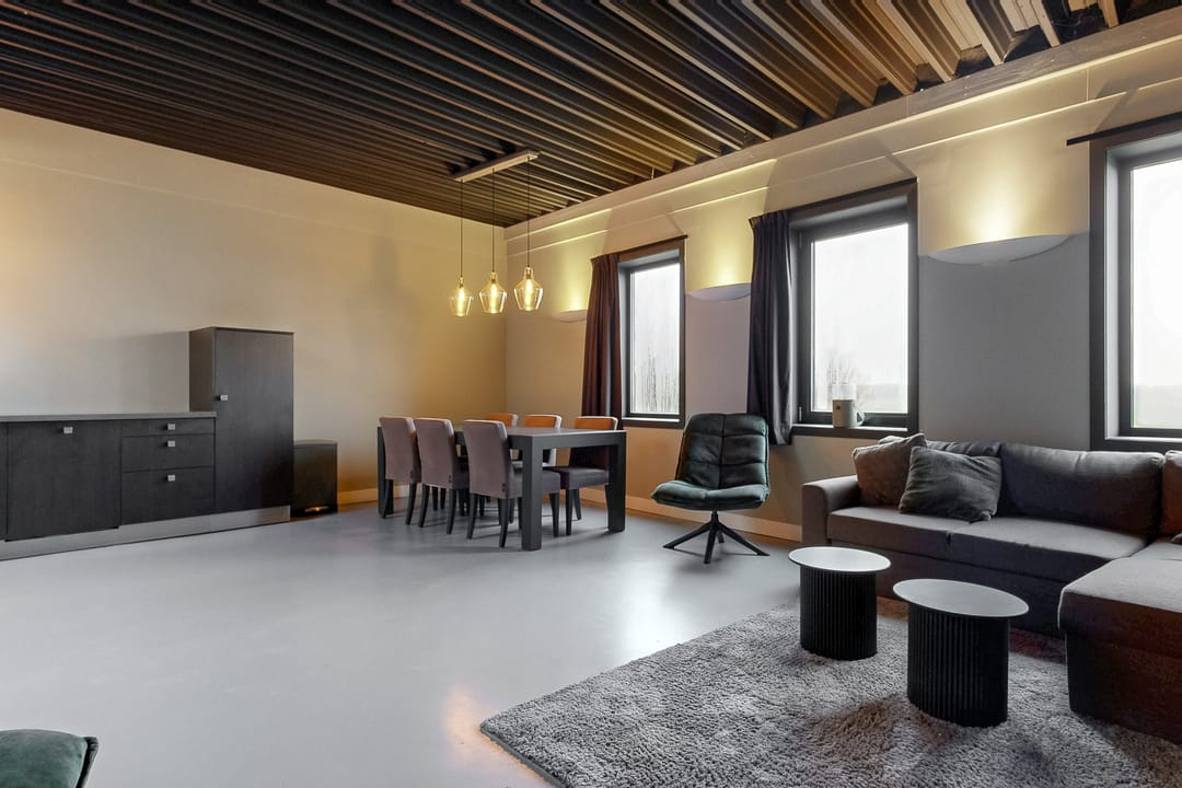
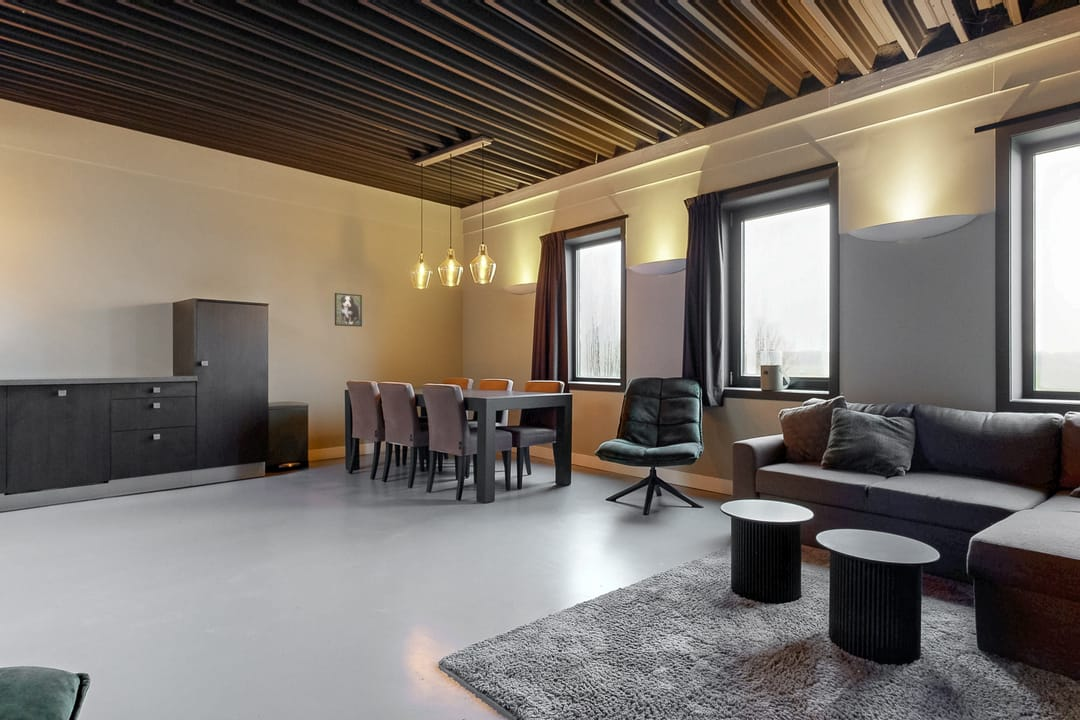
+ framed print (348, 310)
